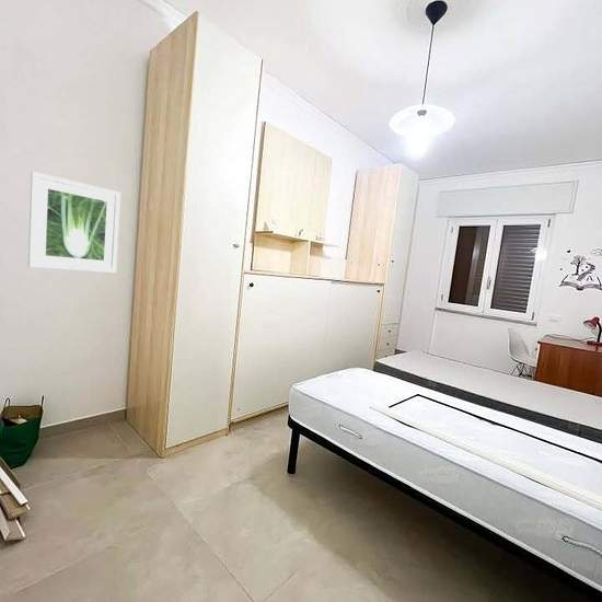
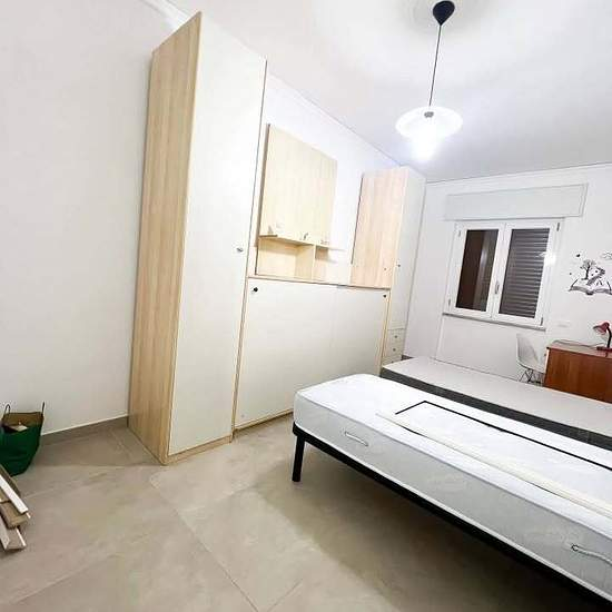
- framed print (77, 227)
